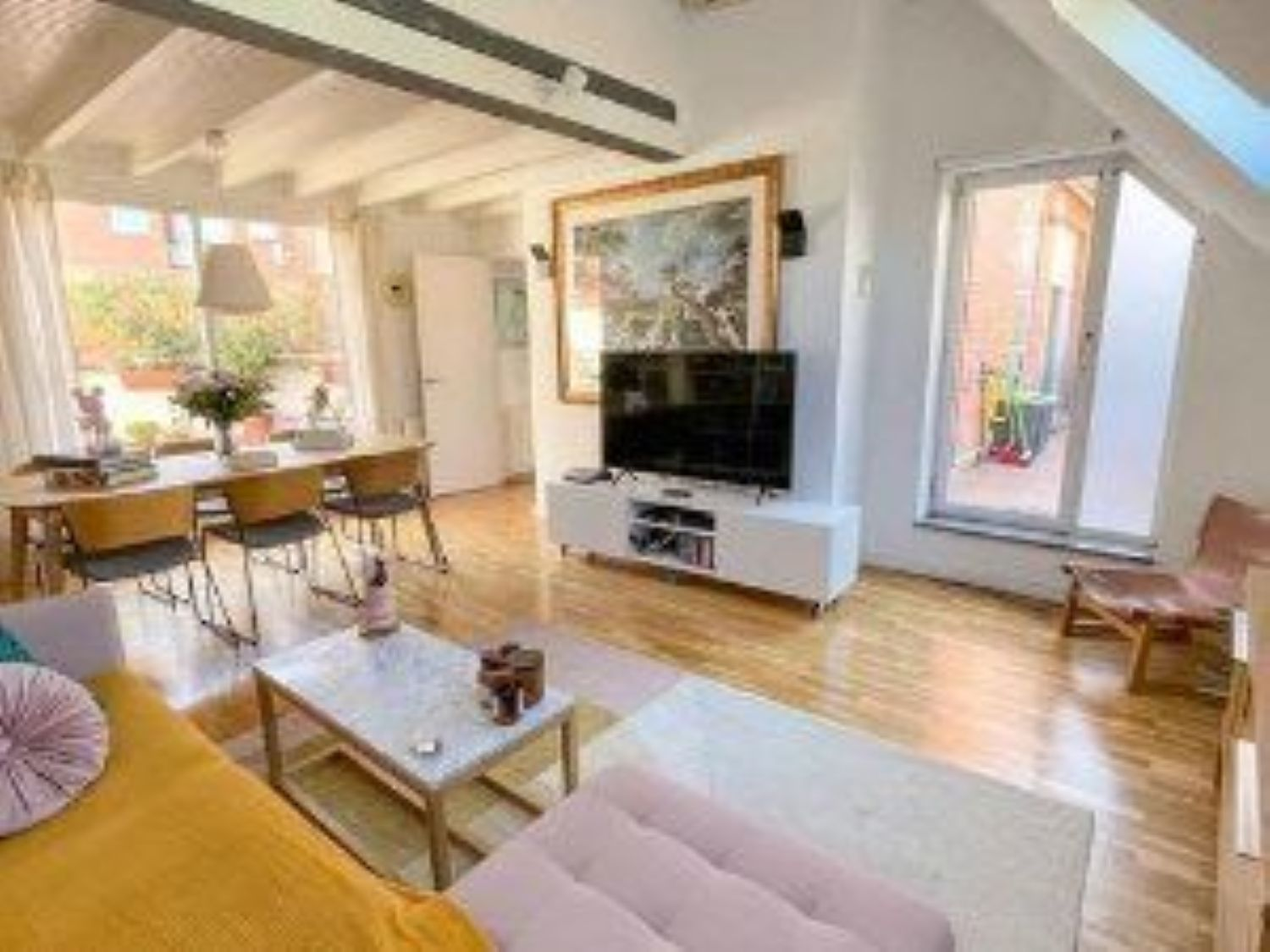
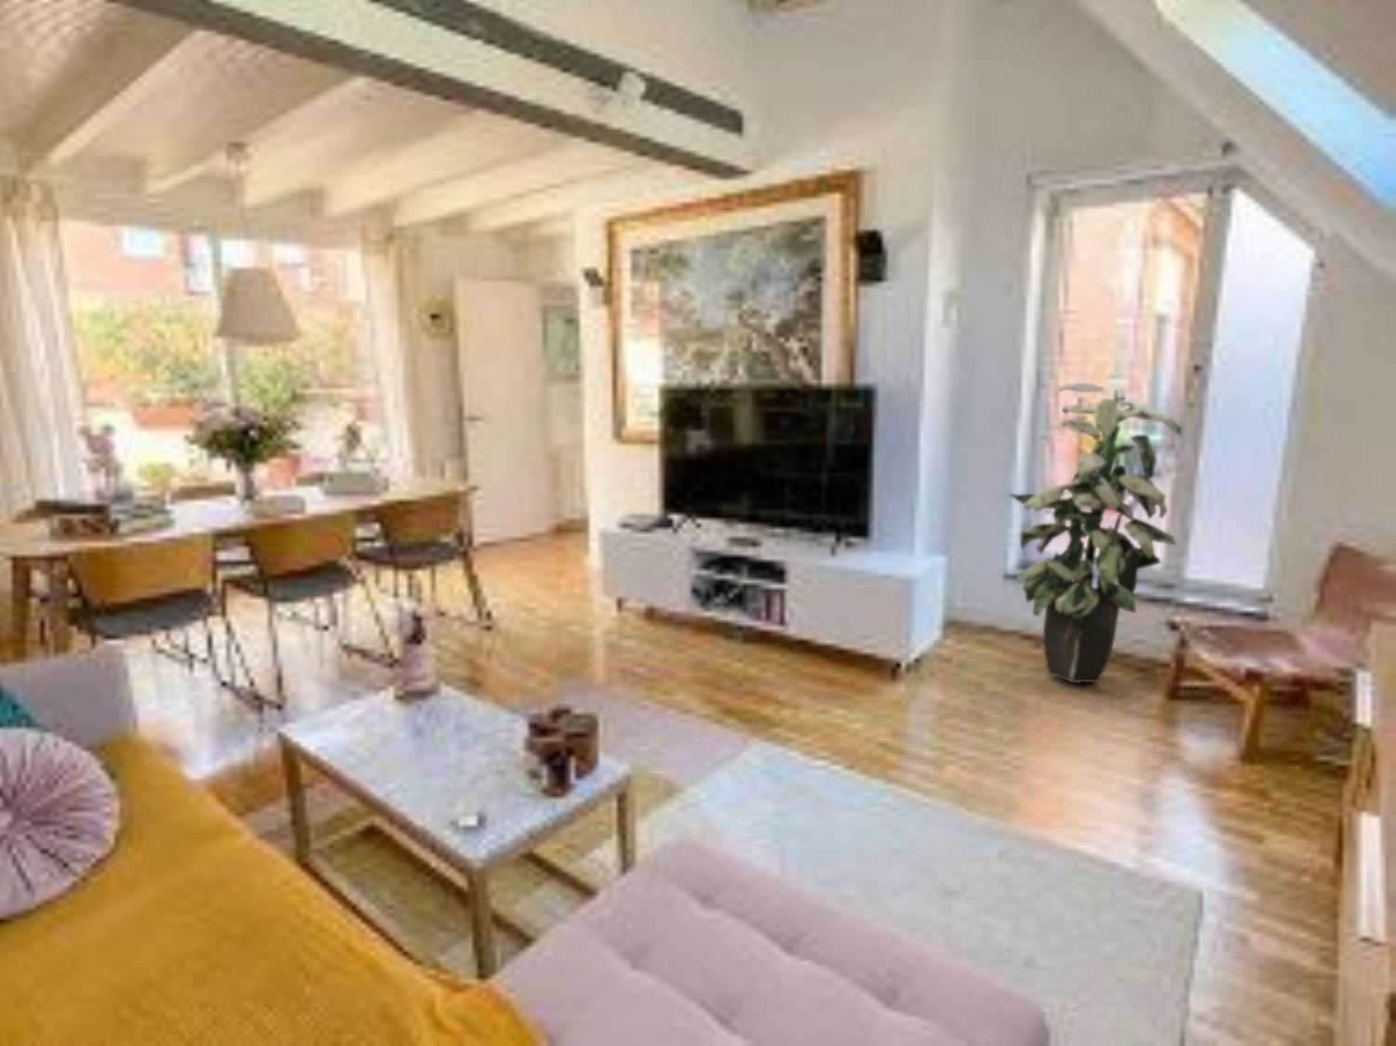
+ indoor plant (1085, 533)
